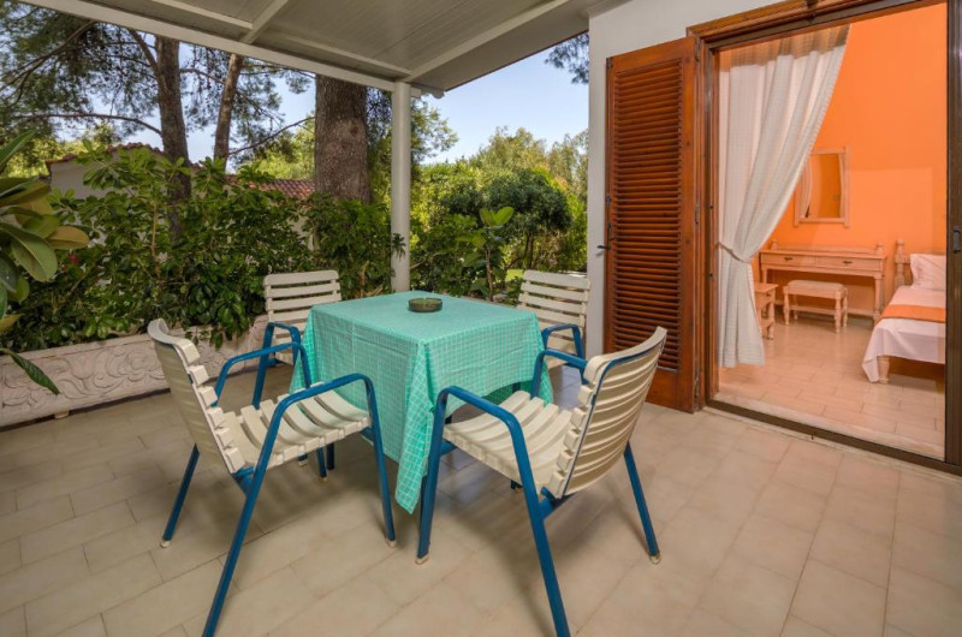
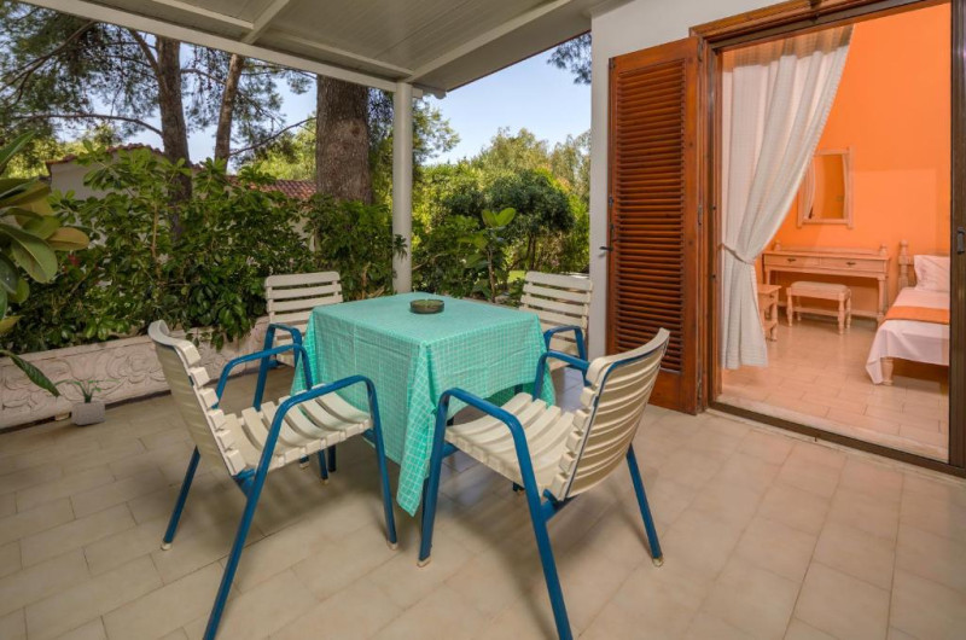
+ potted plant (85, 400)
